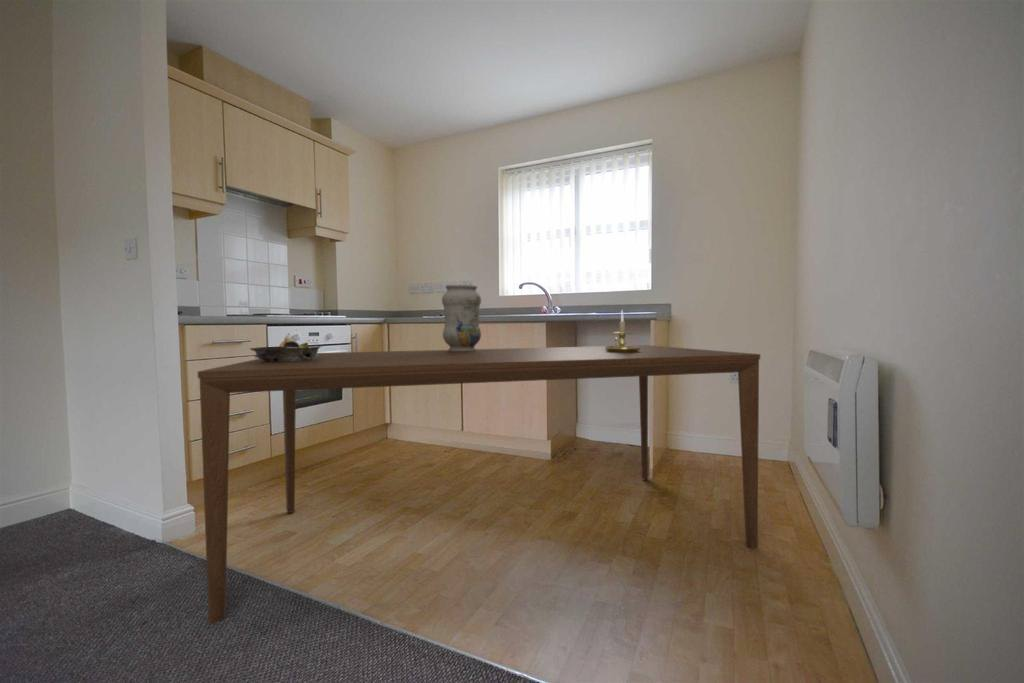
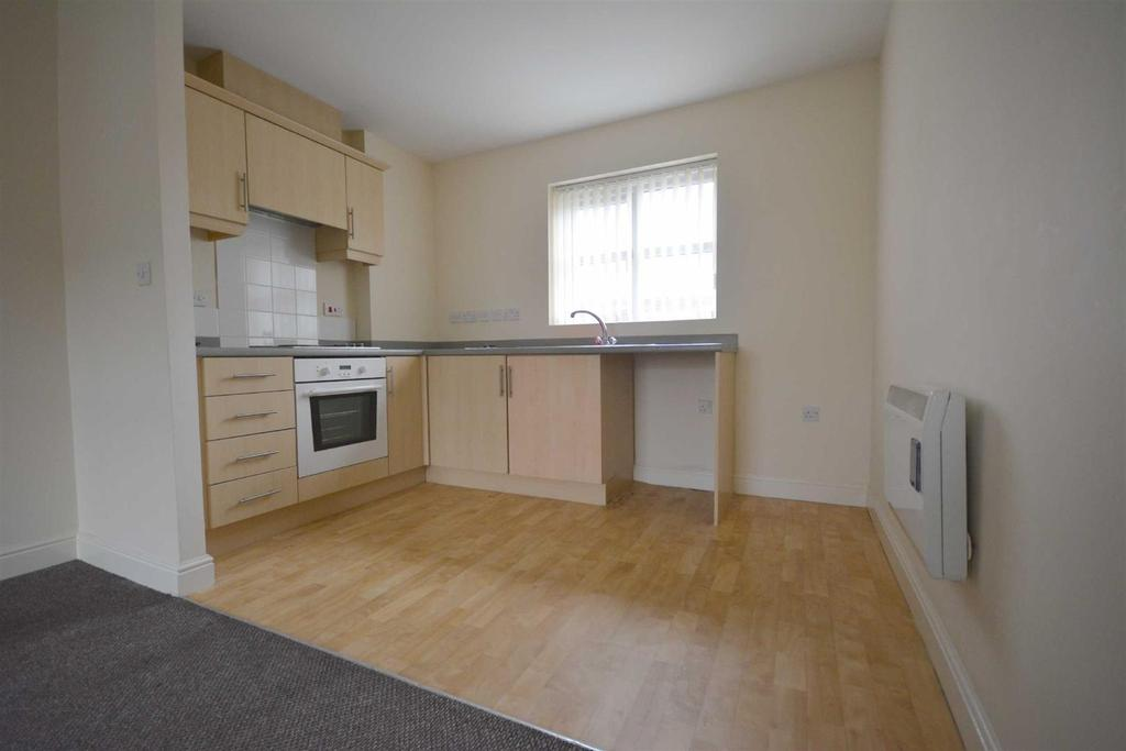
- vase (461, 317)
- dining table (487, 382)
- decorative bowl (295, 346)
- candle holder (621, 330)
